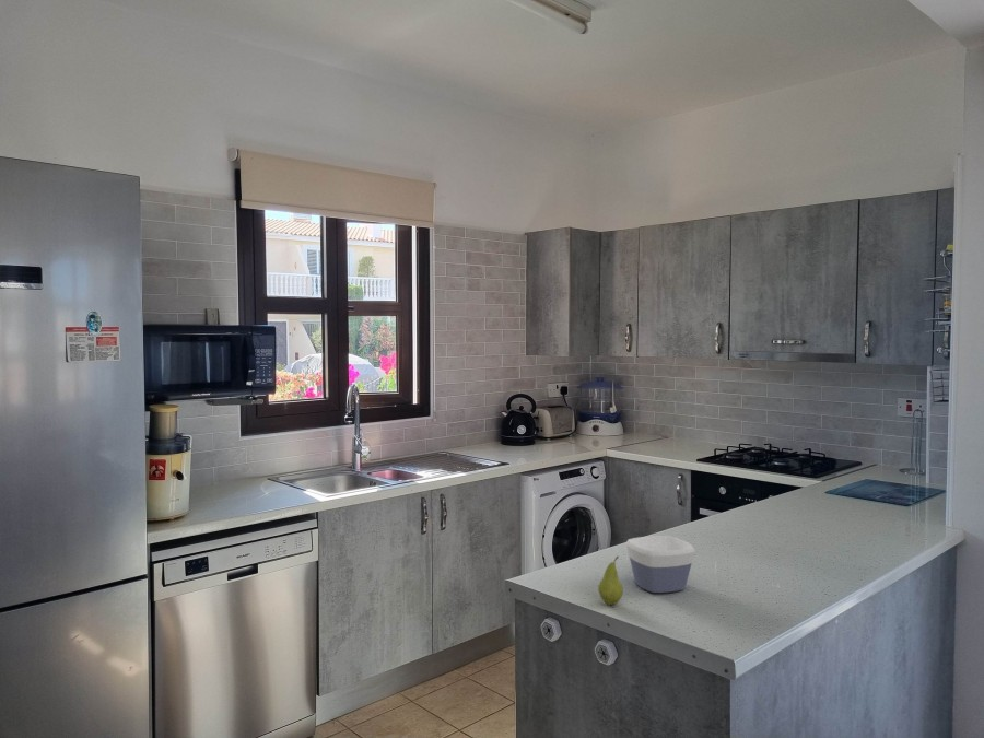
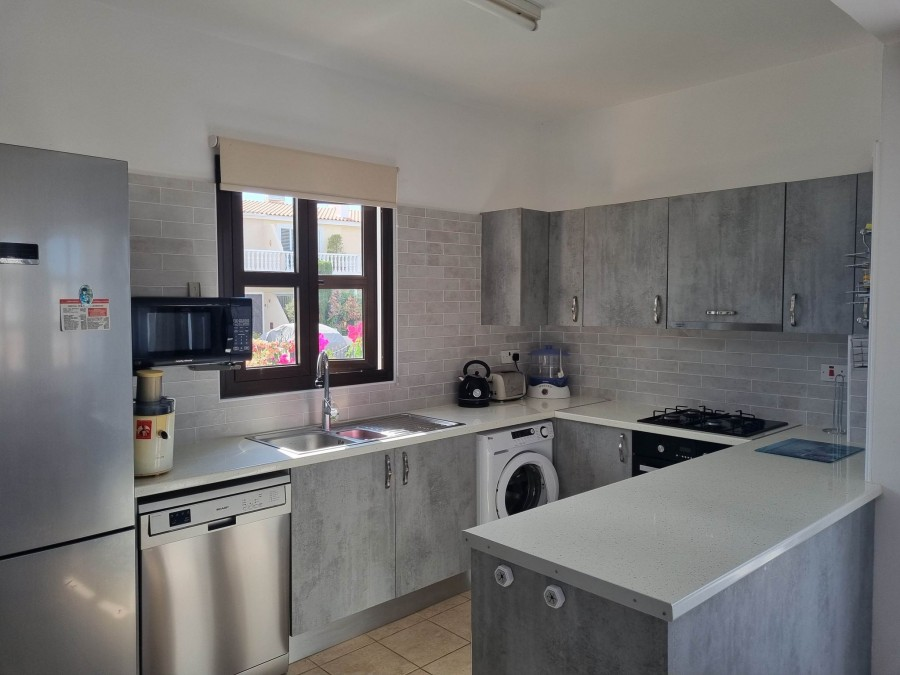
- fruit (610, 578)
- bowl (659, 564)
